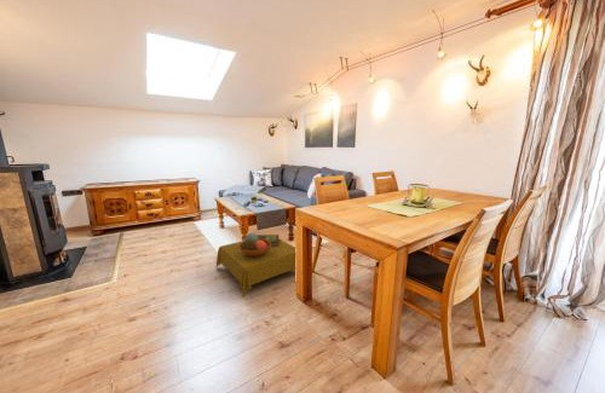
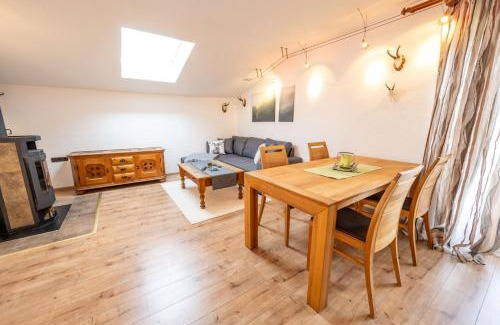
- side table (259, 250)
